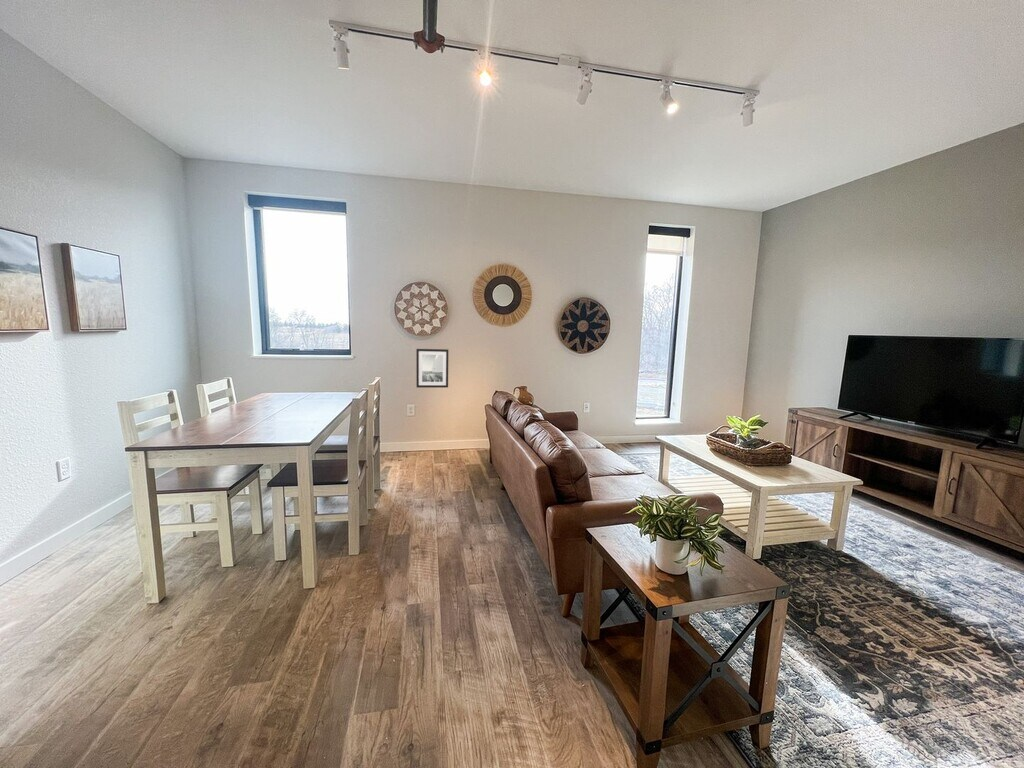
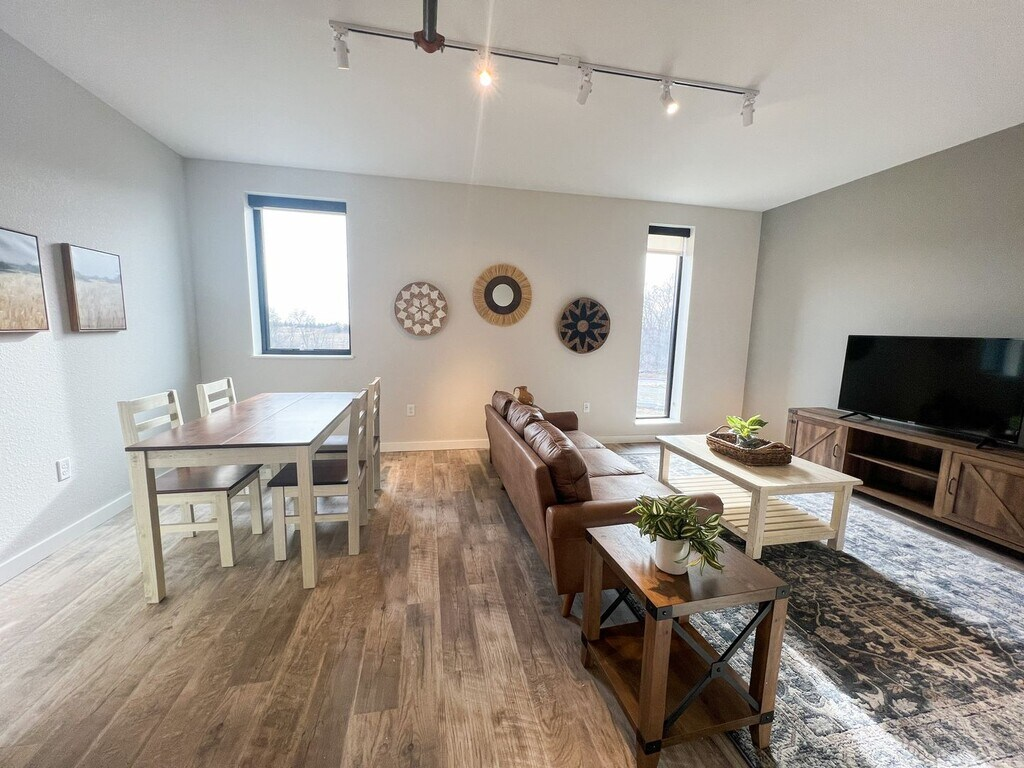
- wall art (432, 368)
